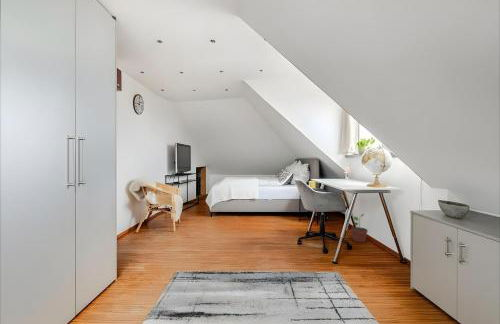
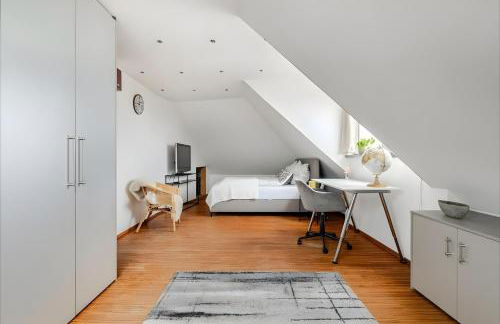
- potted plant (359, 227)
